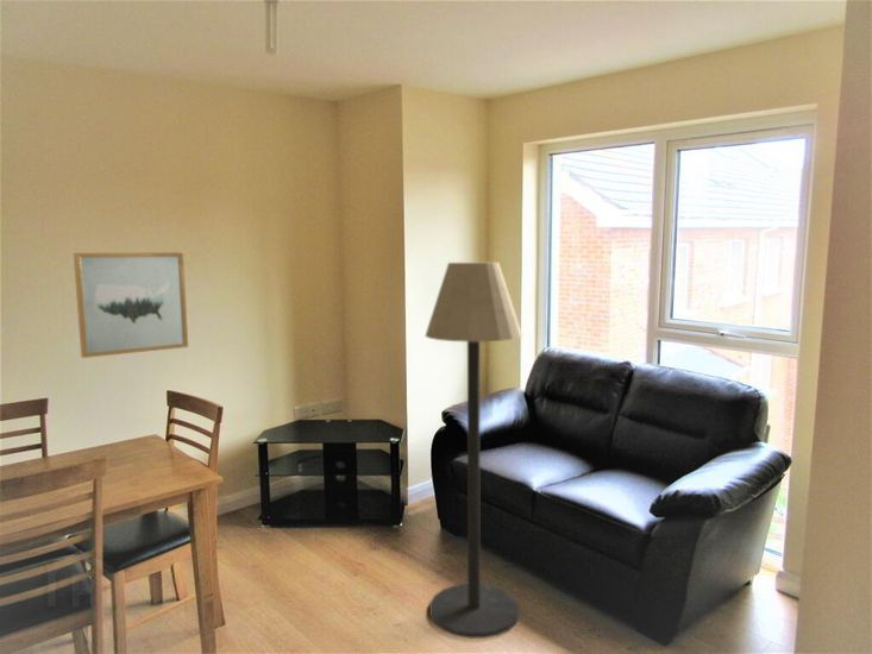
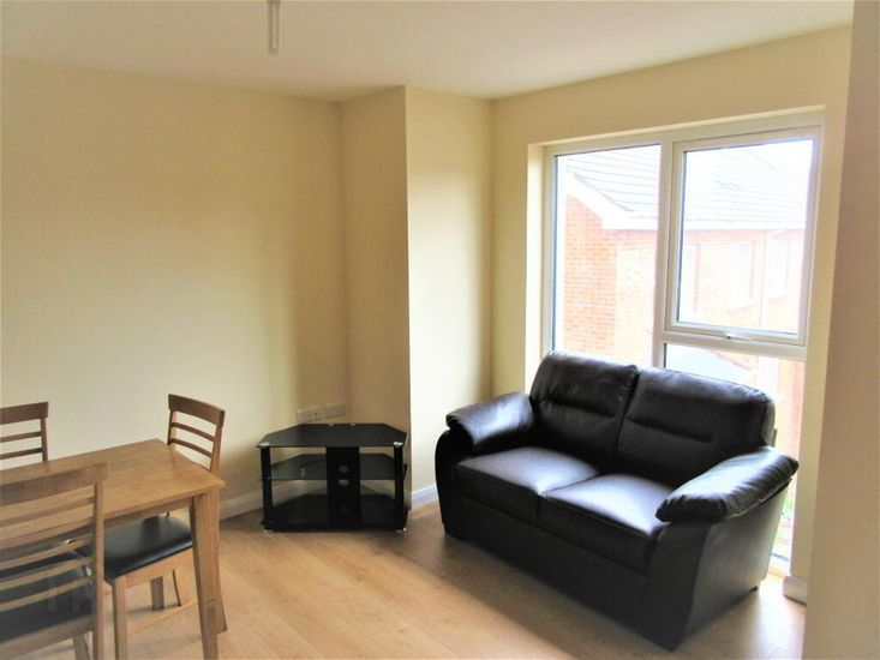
- wall art (133, 302)
- floor lamp (473, 442)
